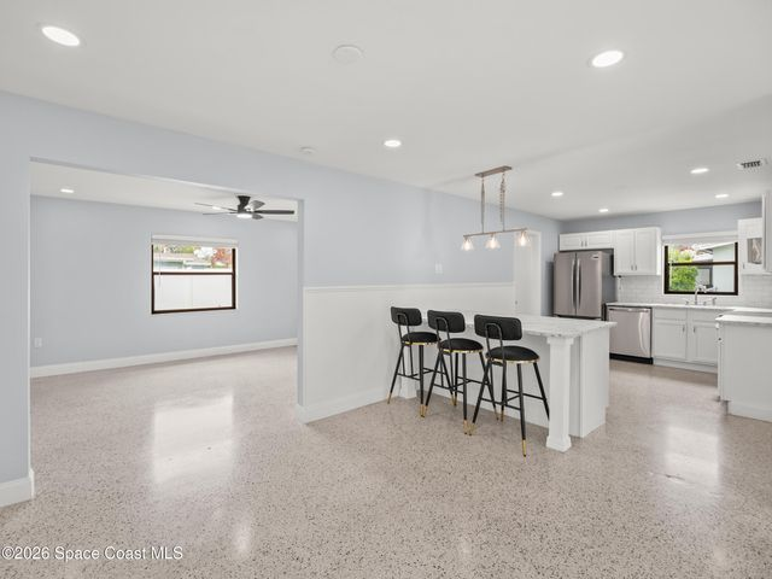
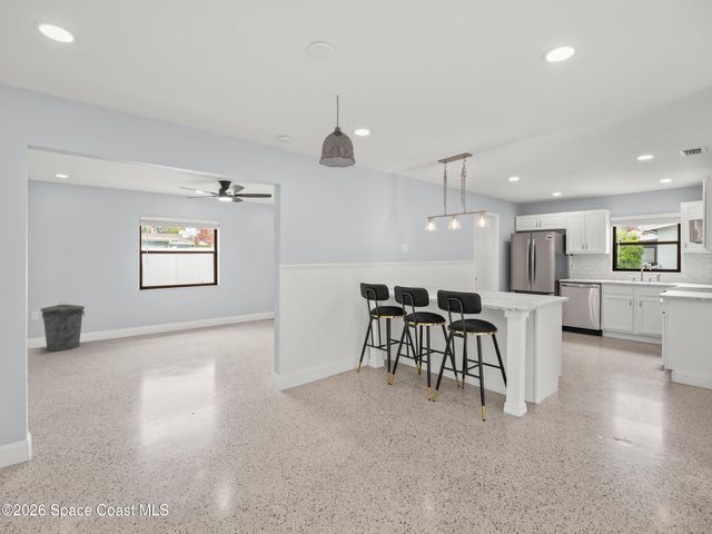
+ trash can (62, 324)
+ pendant lamp (337, 128)
